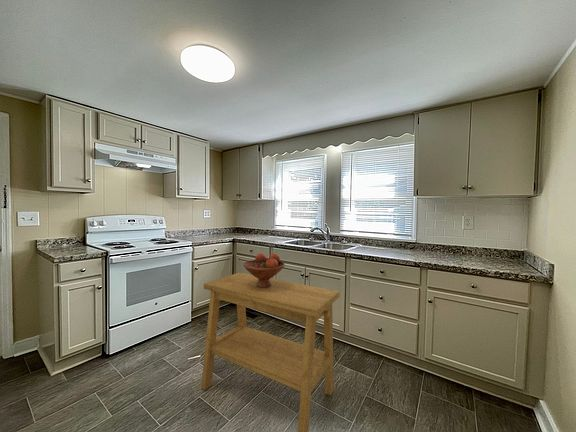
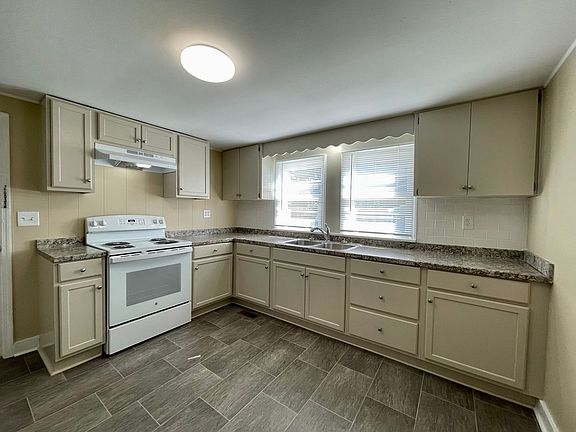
- side table (268, 338)
- fruit bowl (264, 270)
